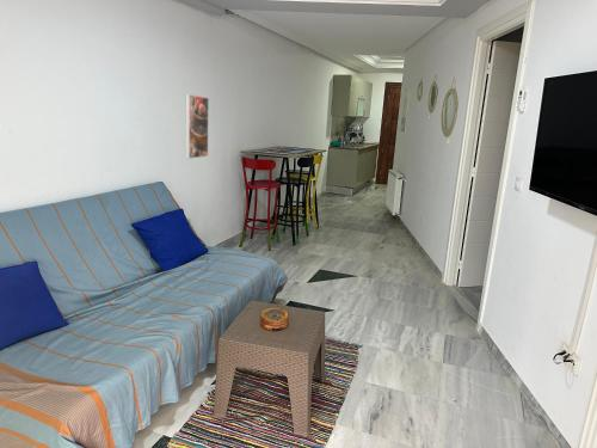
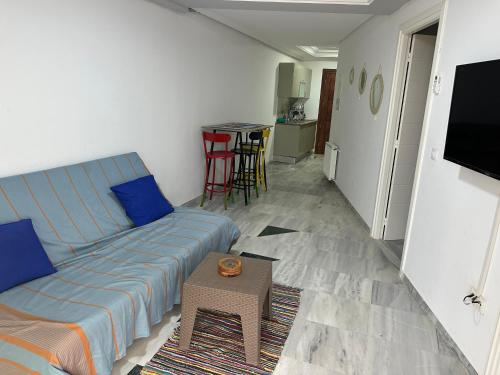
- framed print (197, 127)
